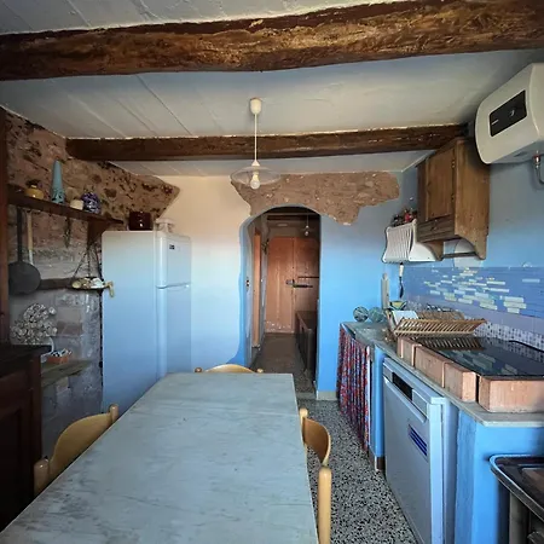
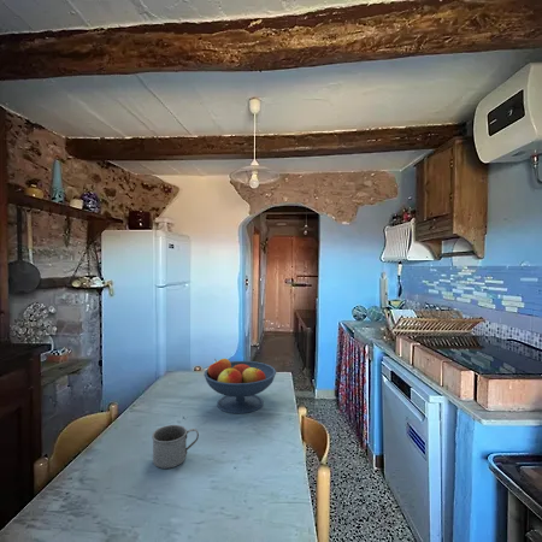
+ mug (172, 444)
+ fruit bowl (240, 382)
